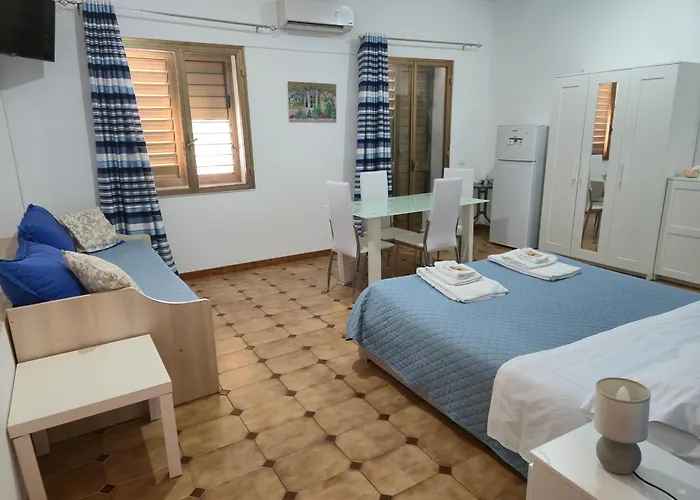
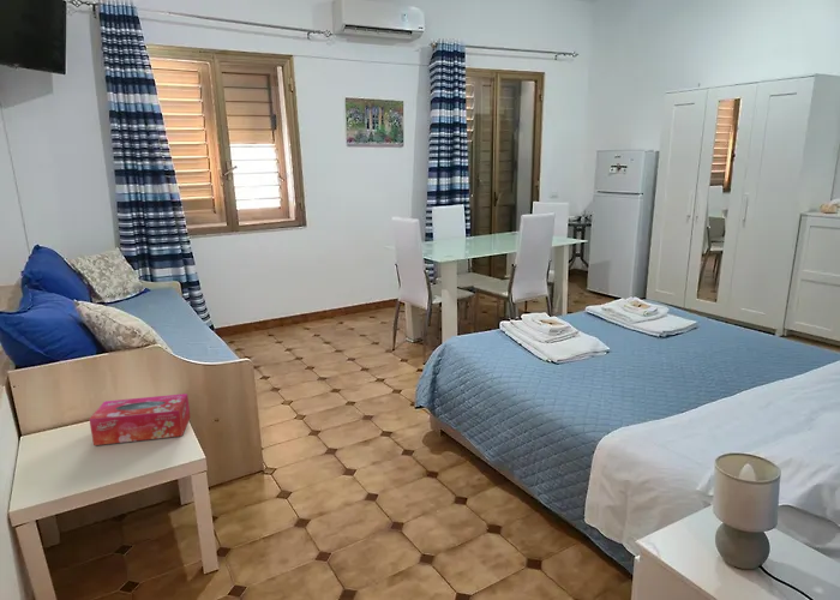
+ tissue box (142, 418)
